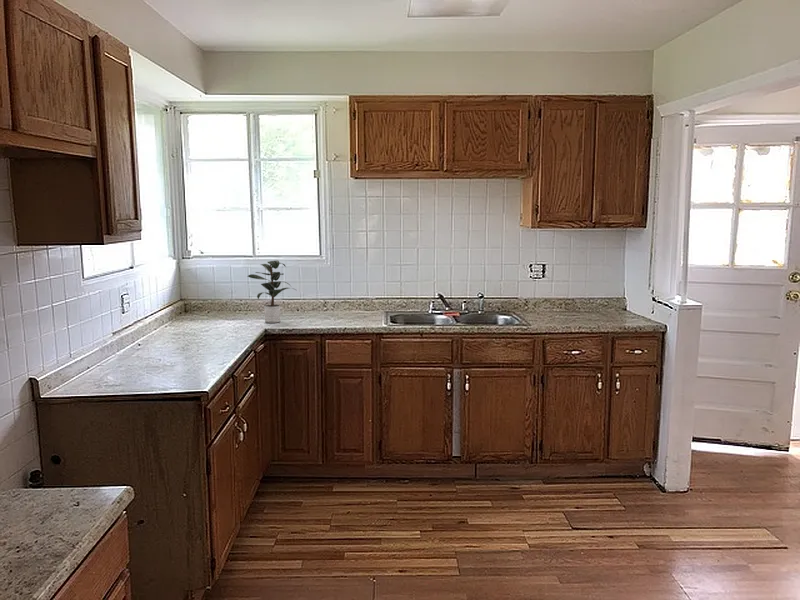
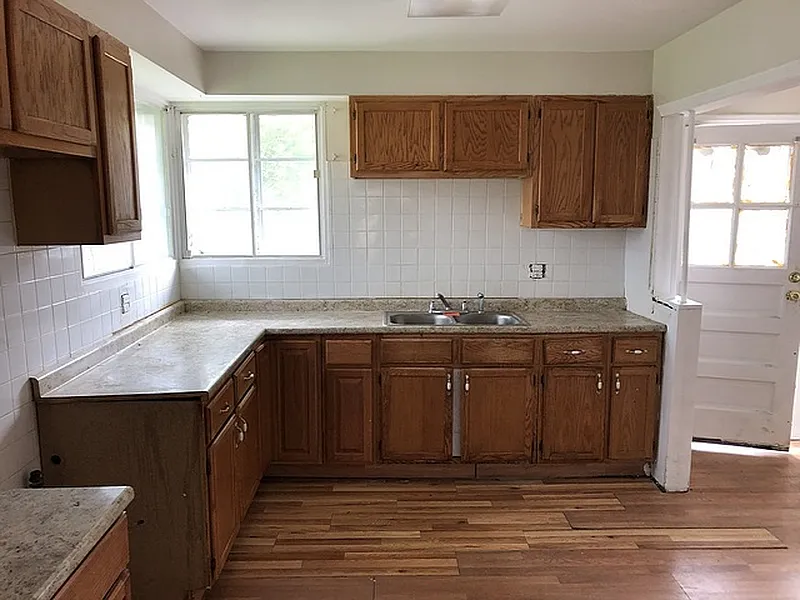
- potted plant (273, 290)
